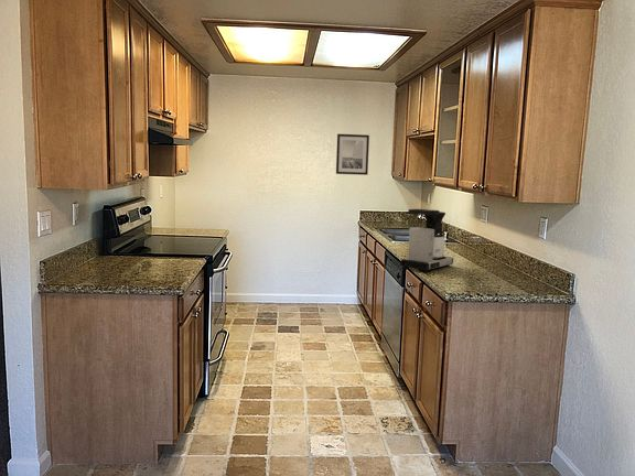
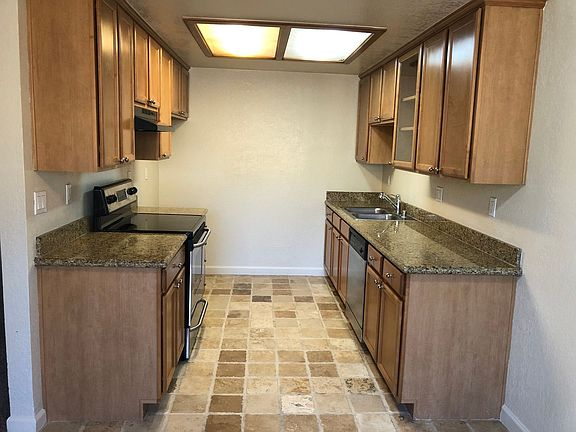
- wall art (352, 154)
- coffee maker (429, 238)
